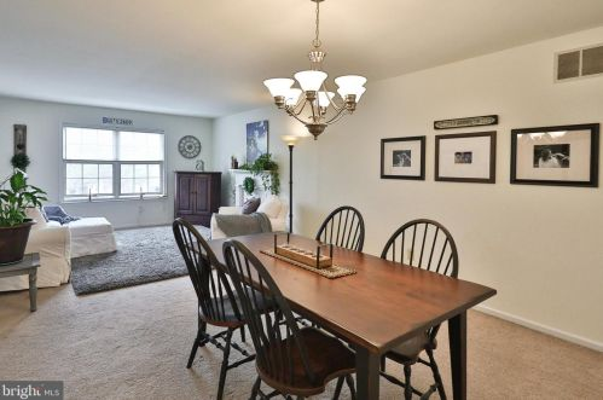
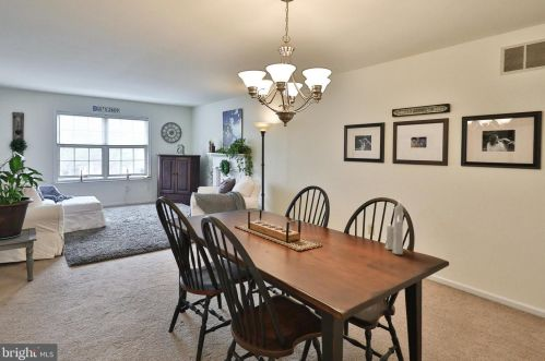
+ candle (395, 224)
